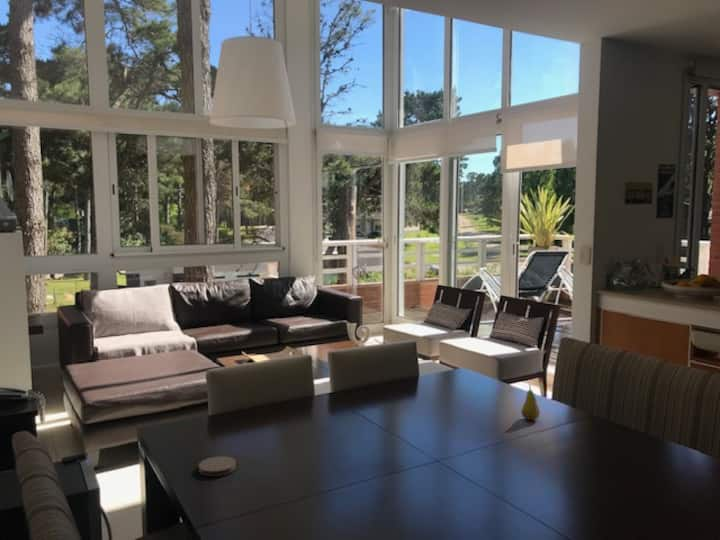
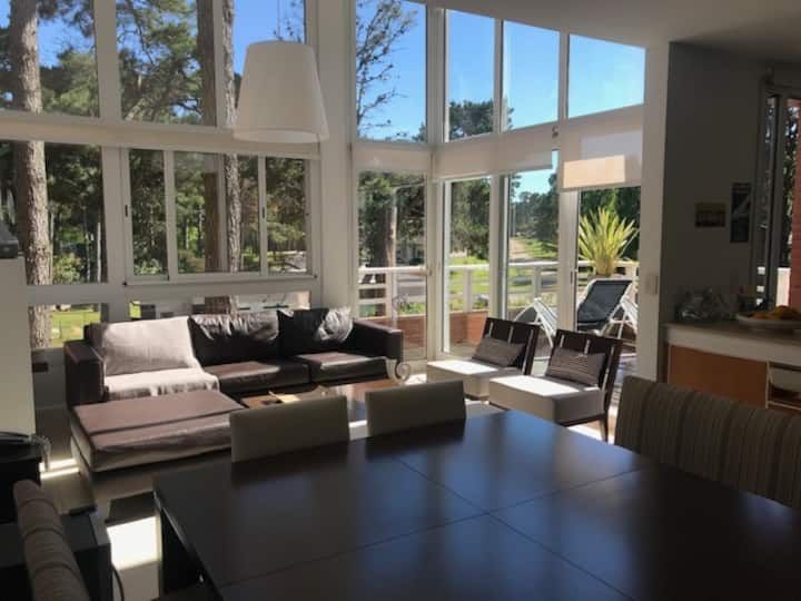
- fruit (530, 401)
- coaster (217, 465)
